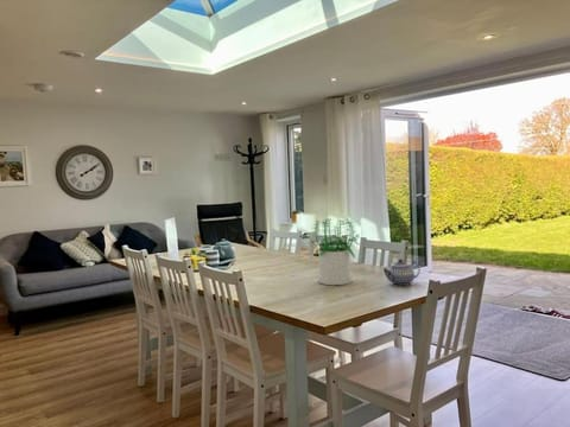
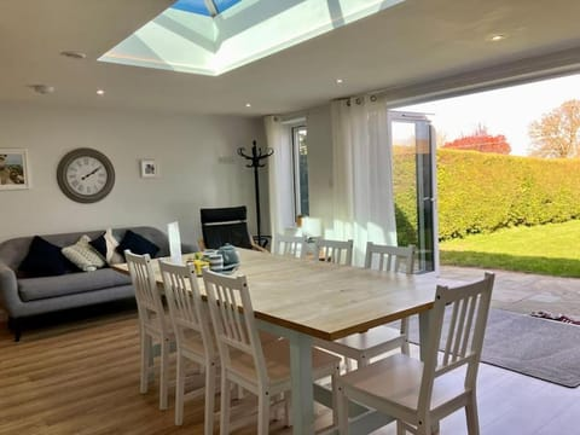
- teapot (401, 270)
- potted plant (334, 249)
